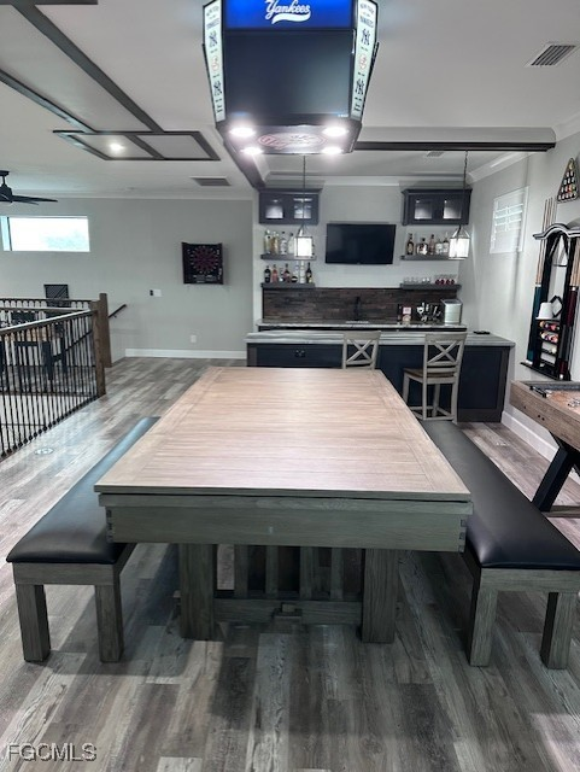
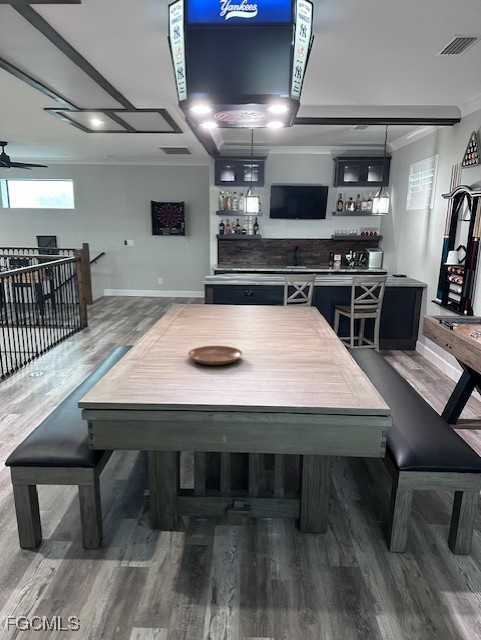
+ bowl (215, 356)
